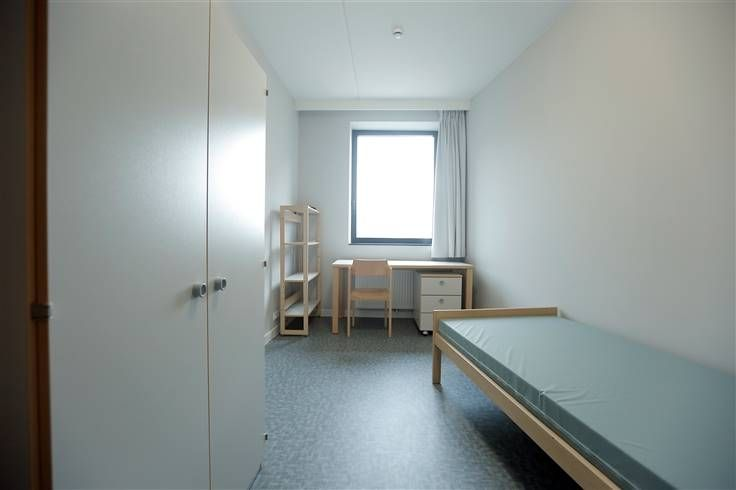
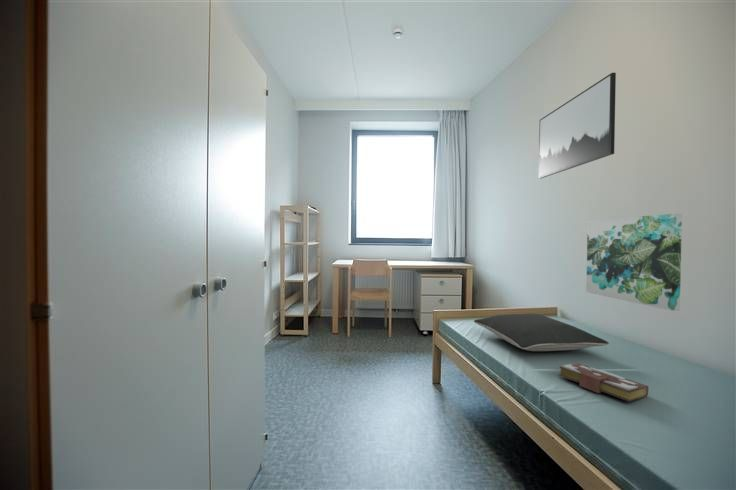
+ book (600, 379)
+ pillow (533, 331)
+ wall art (570, 134)
+ wall art (627, 259)
